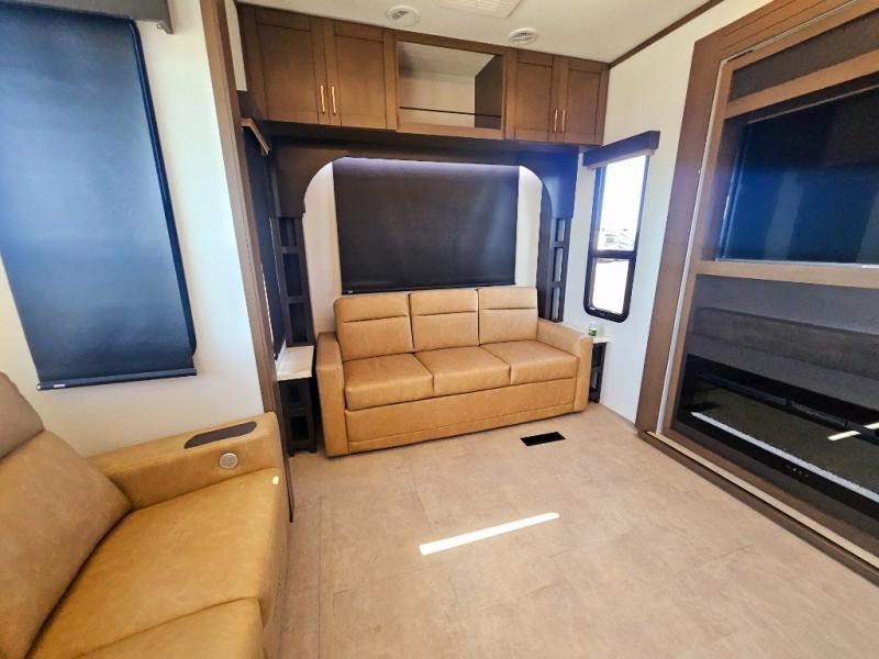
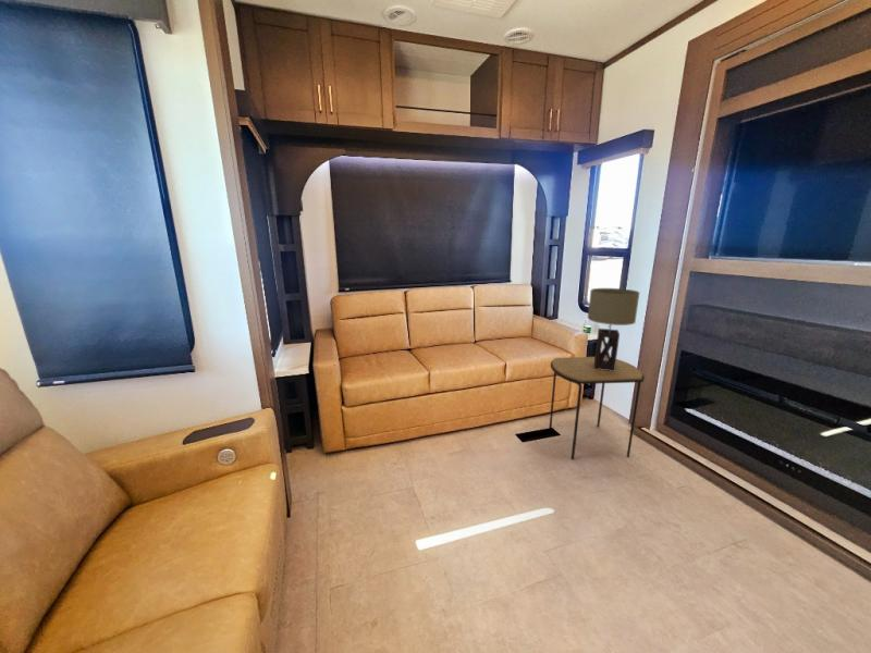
+ side table (599, 407)
+ table lamp (609, 330)
